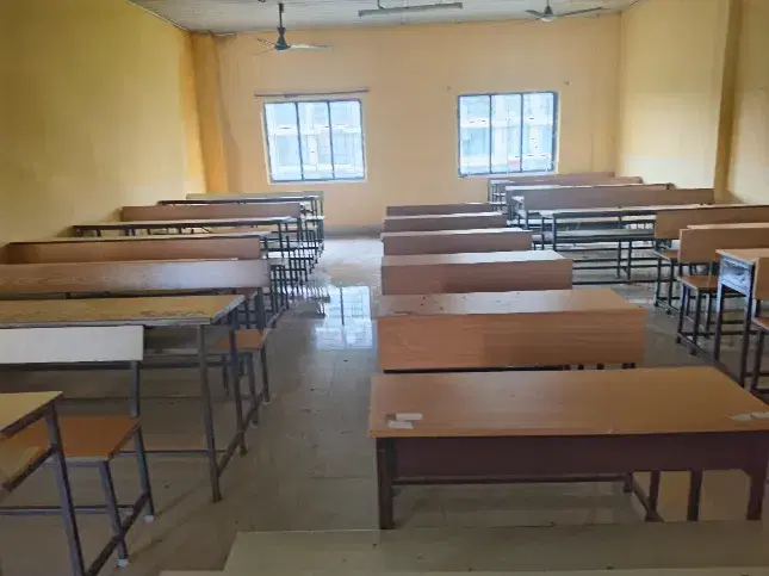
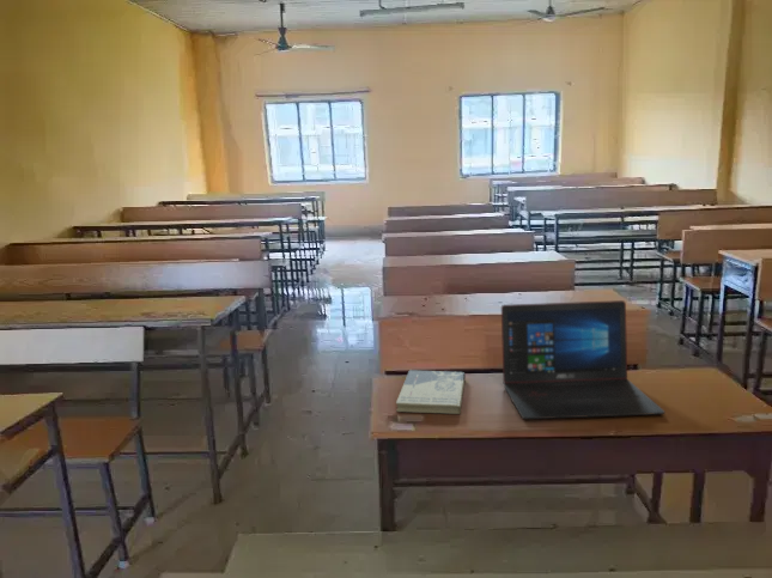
+ laptop (577, 357)
+ book (432, 390)
